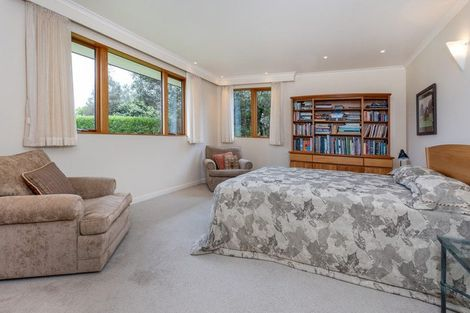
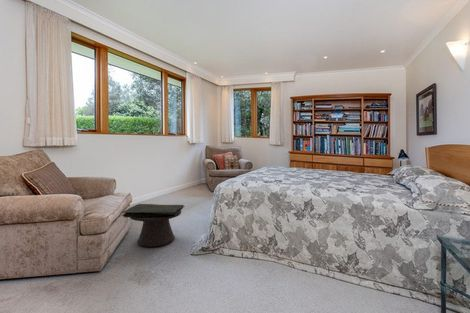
+ side table (155, 223)
